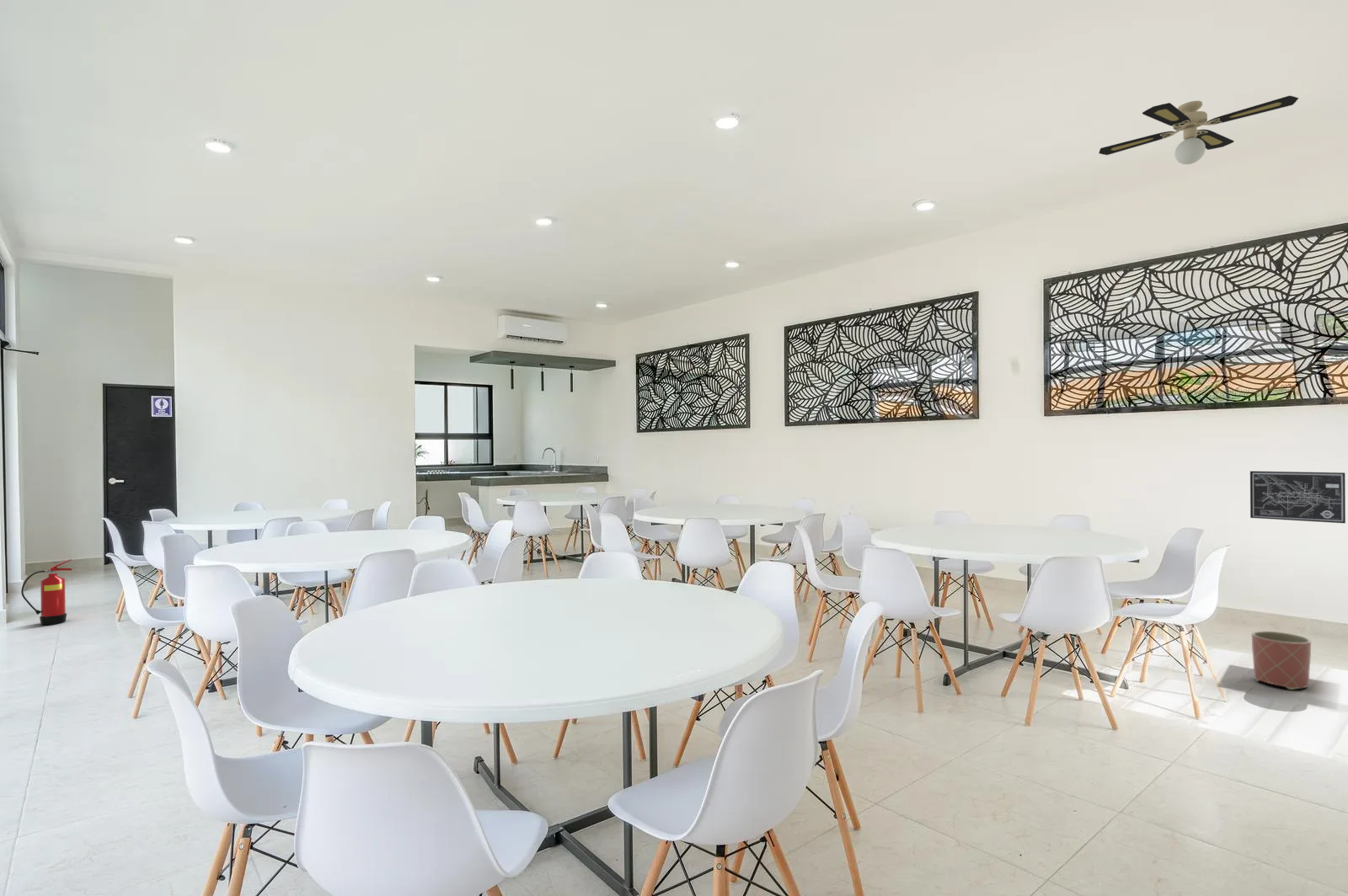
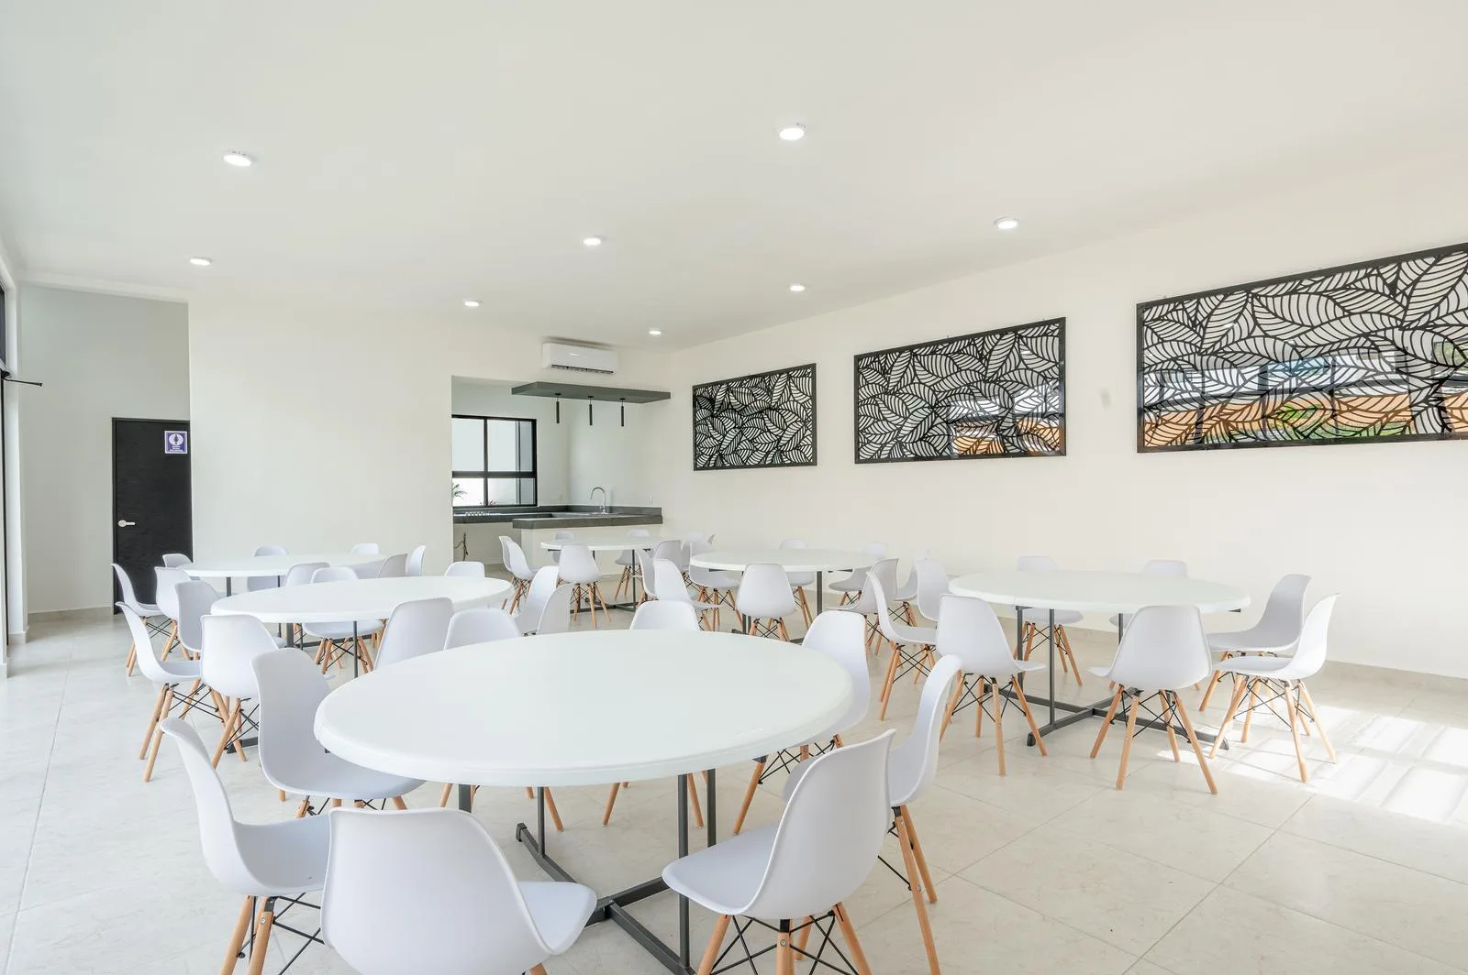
- planter (1281, 659)
- ceiling fan (1190, 134)
- wall art (1296, 496)
- fire extinguisher (49, 592)
